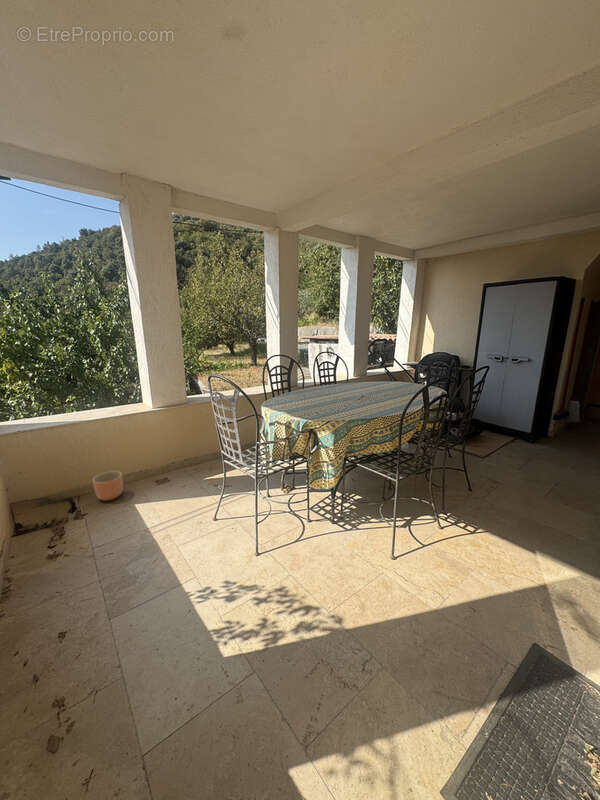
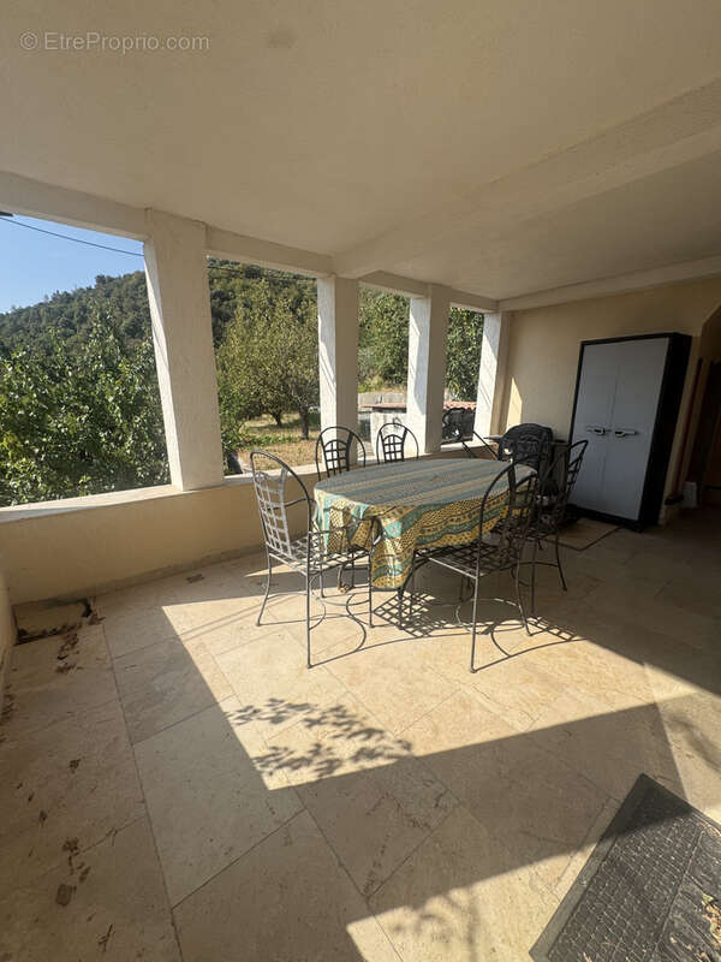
- planter (109, 486)
